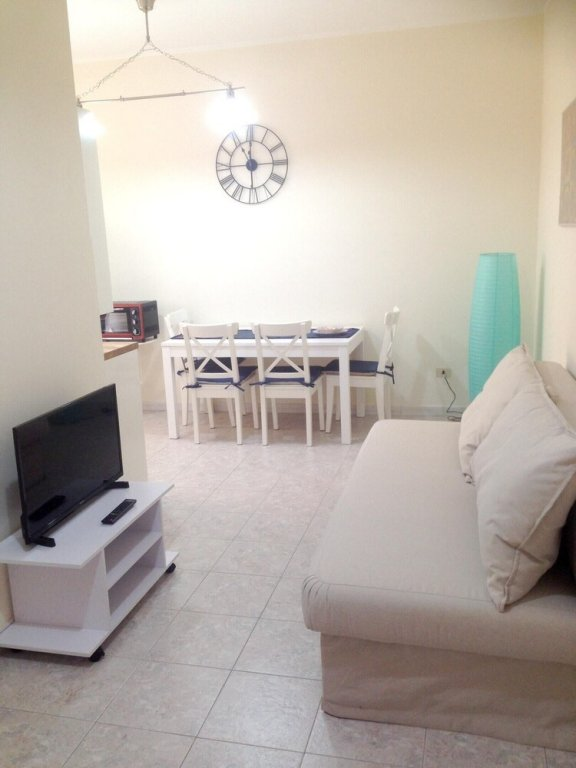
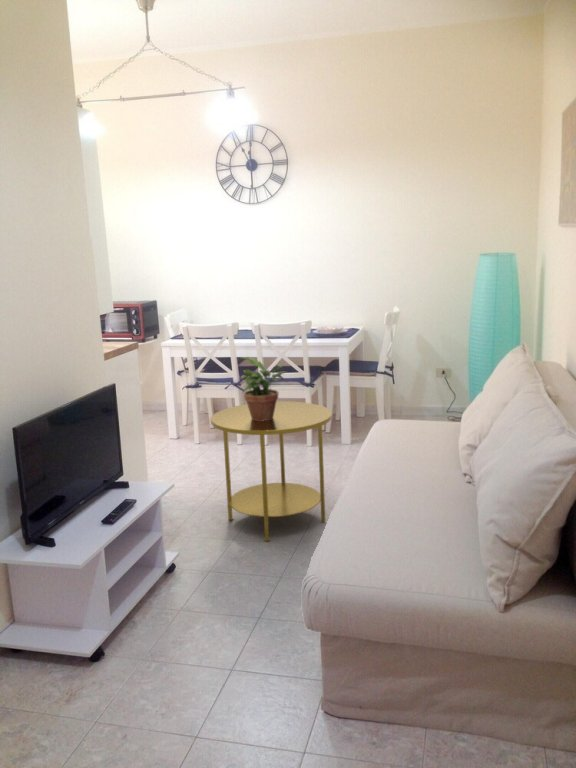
+ potted plant (267, 387)
+ side table (281, 468)
